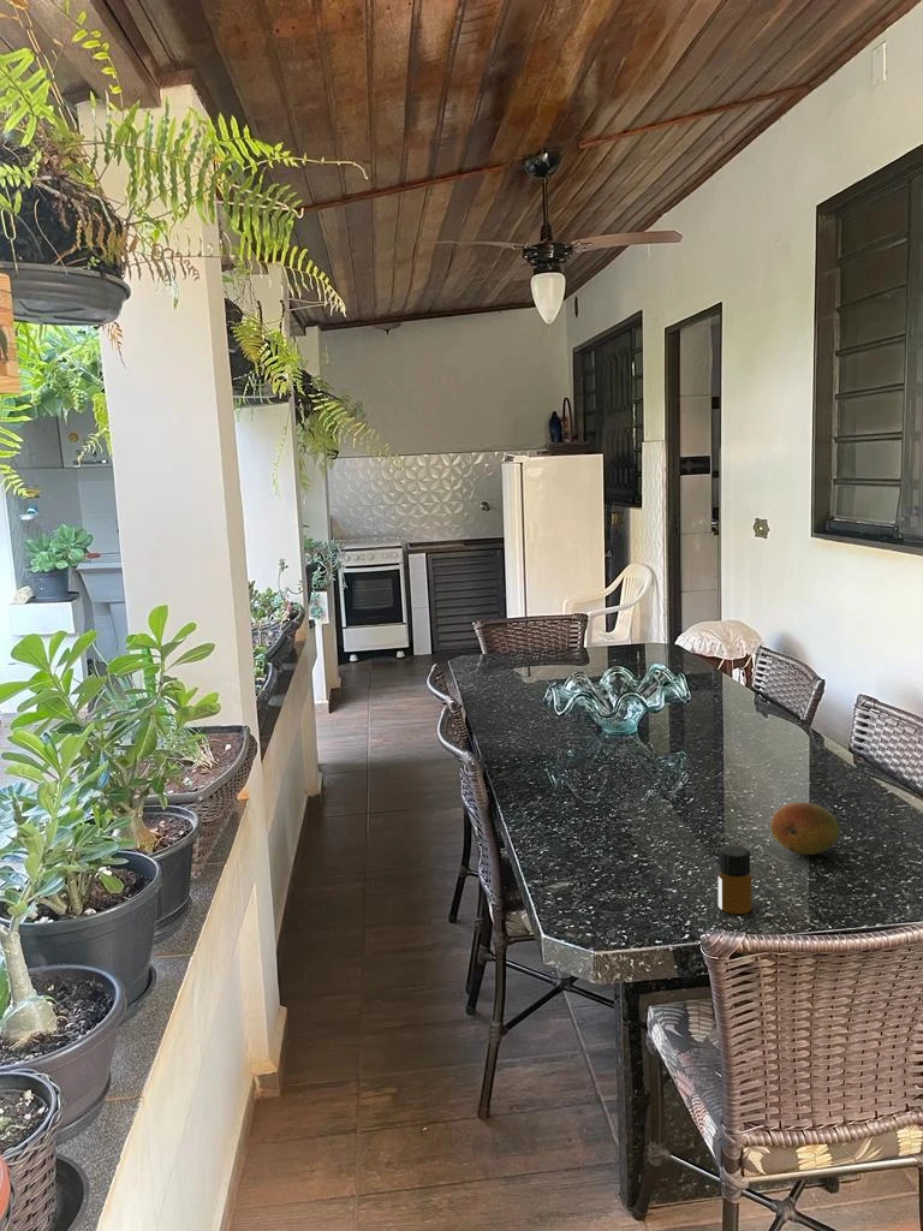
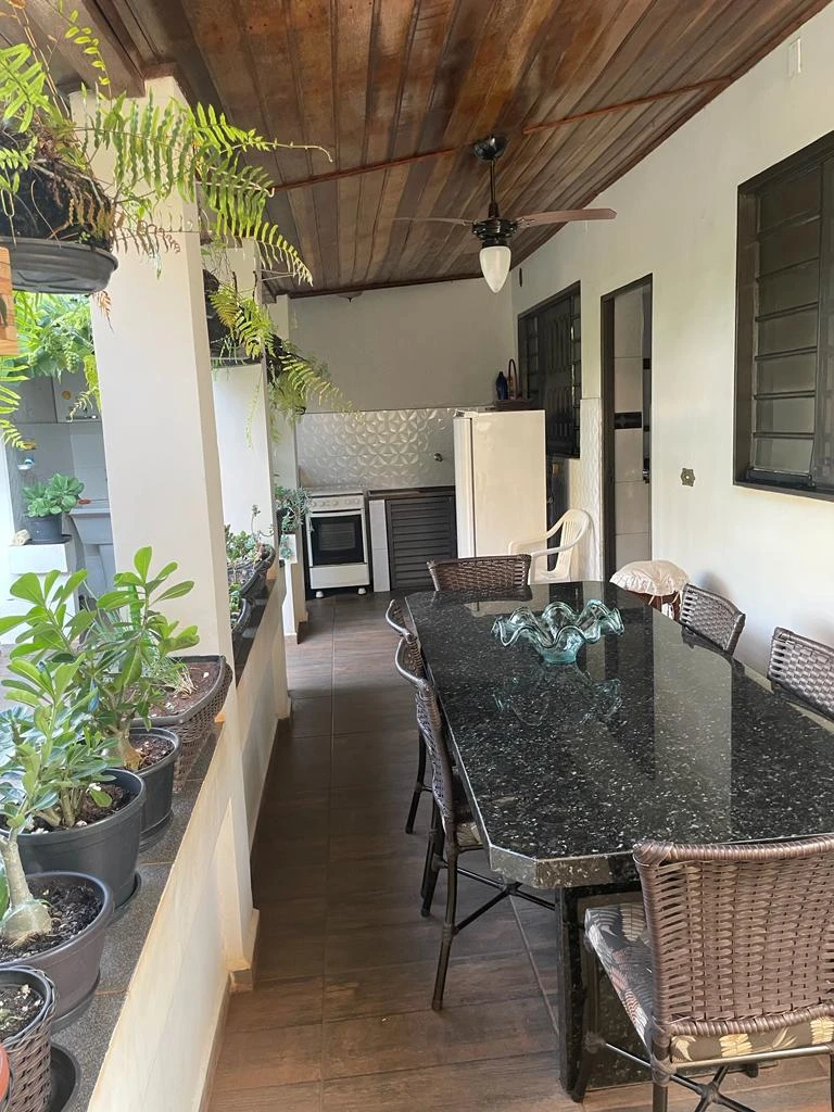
- bottle (734, 878)
- fruit (805, 826)
